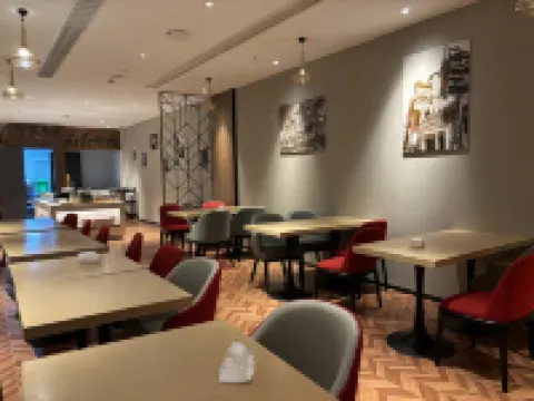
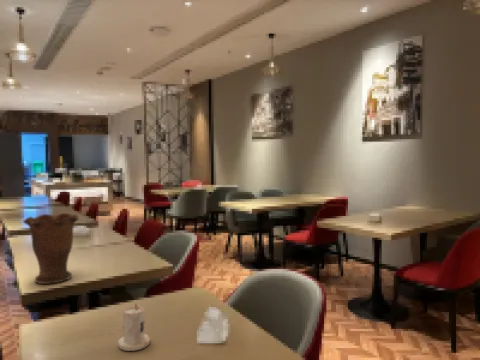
+ vase (52, 247)
+ candle (134, 324)
